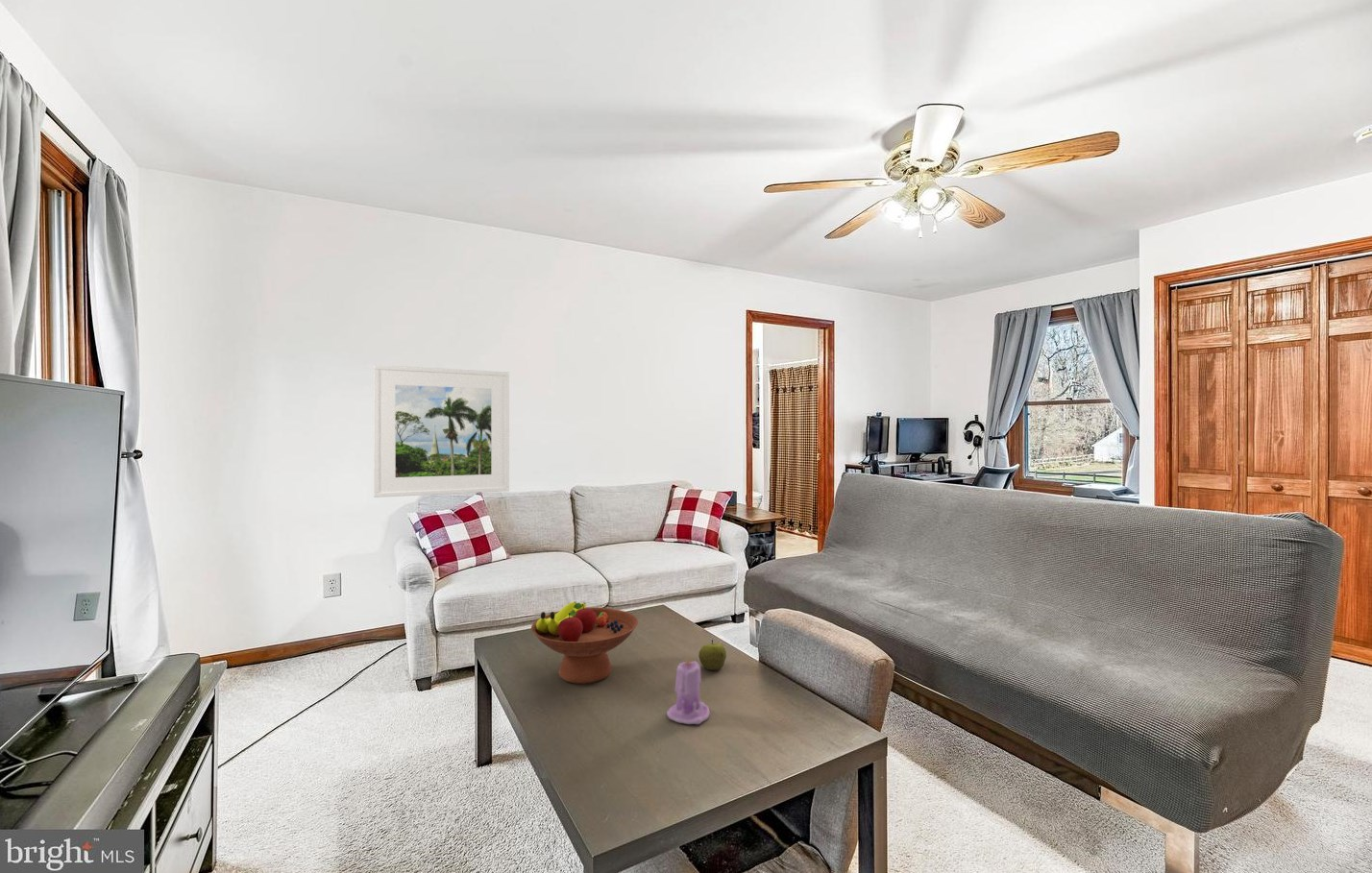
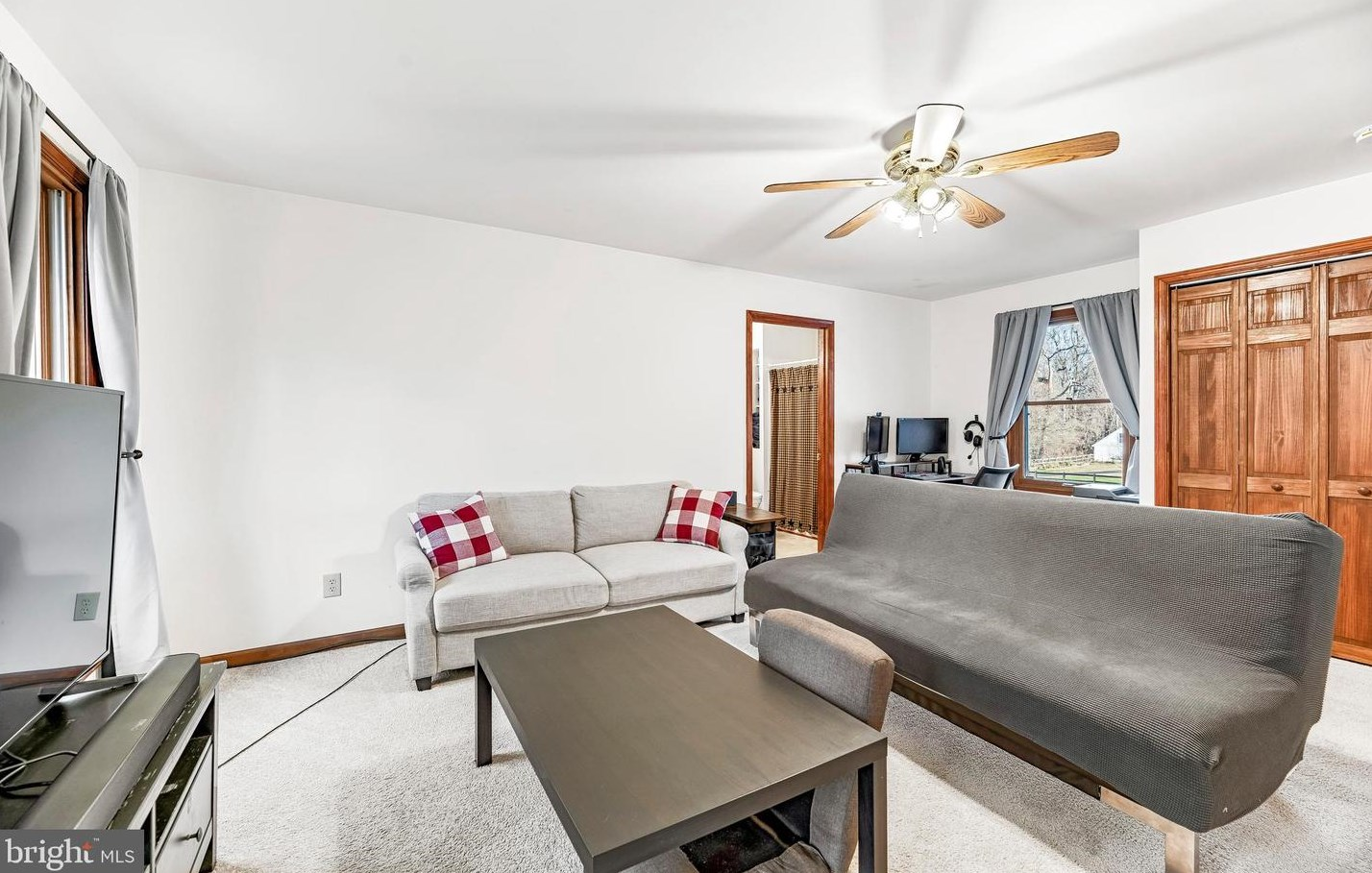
- candle (689, 685)
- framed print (445, 431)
- fruit bowl (585, 639)
- apple (712, 654)
